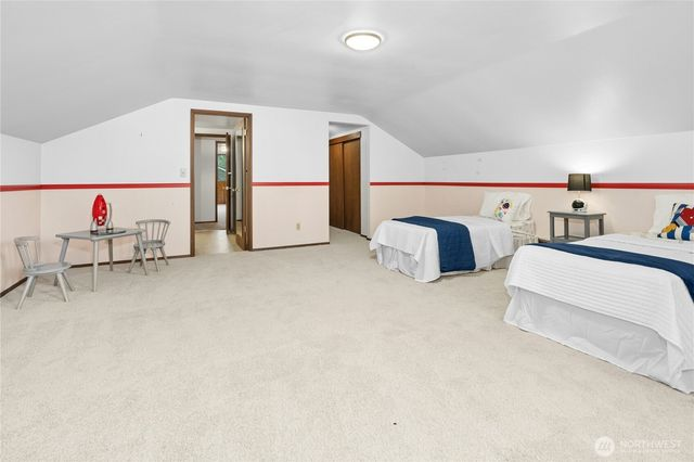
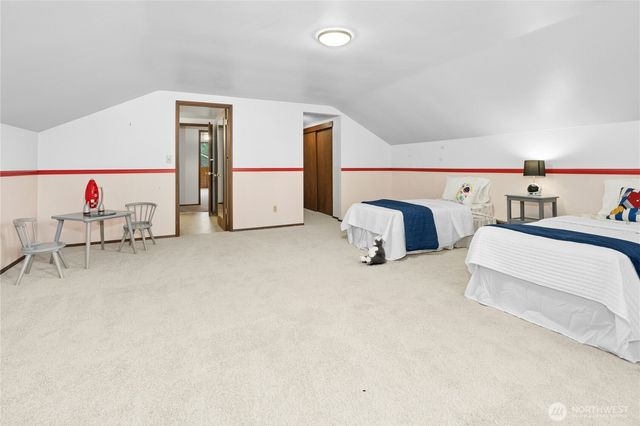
+ plush toy (374, 249)
